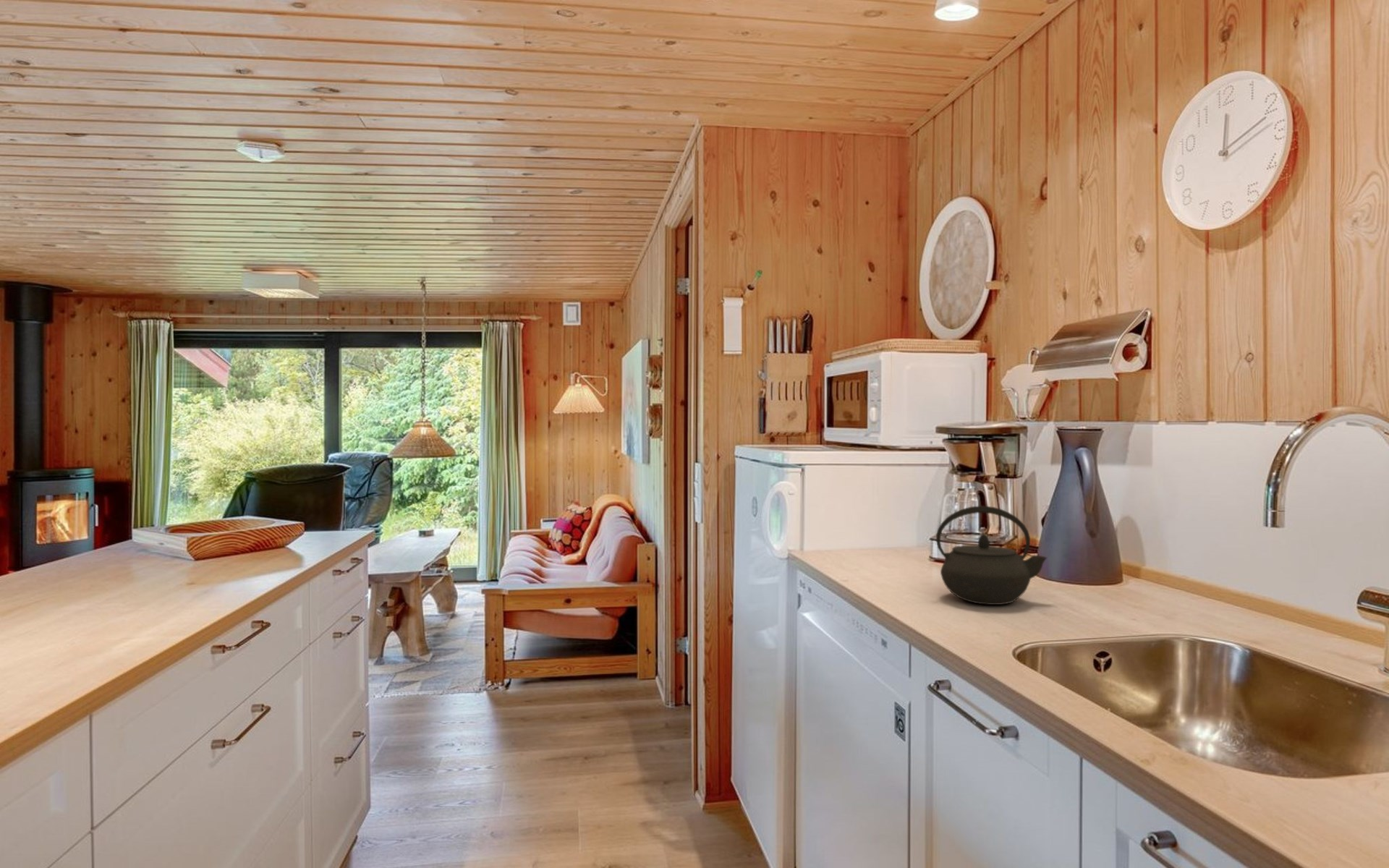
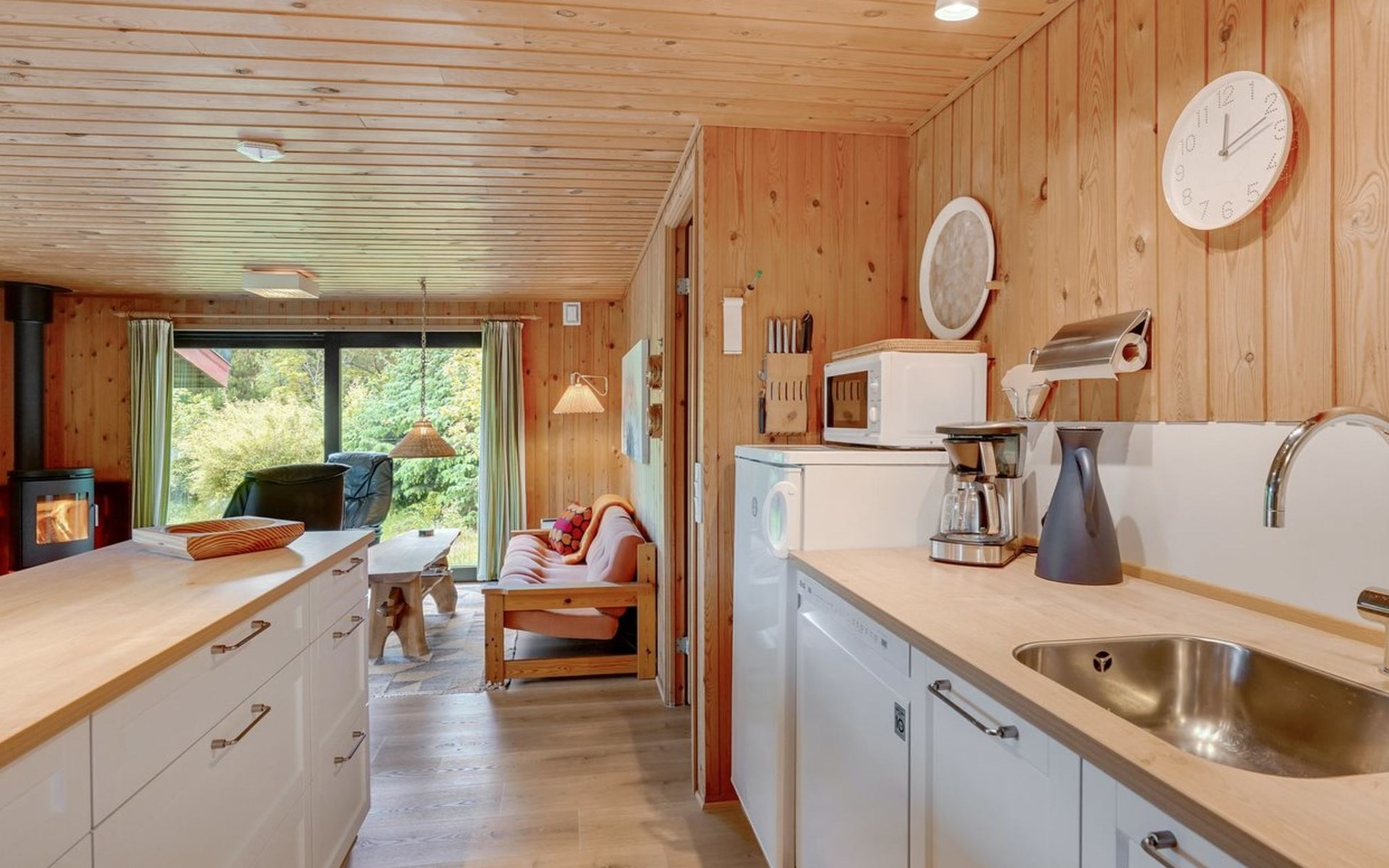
- kettle (990, 553)
